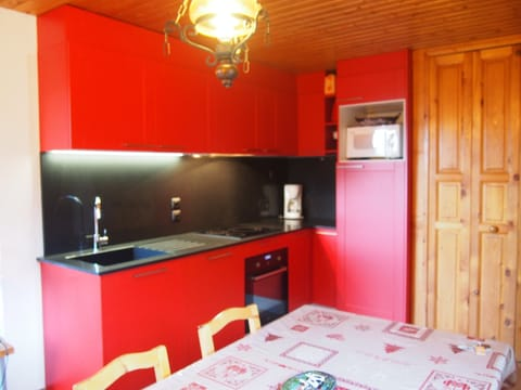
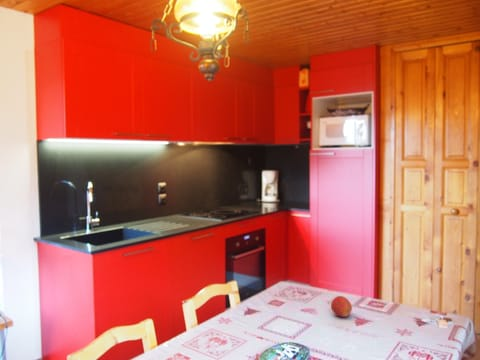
+ apple (341, 306)
